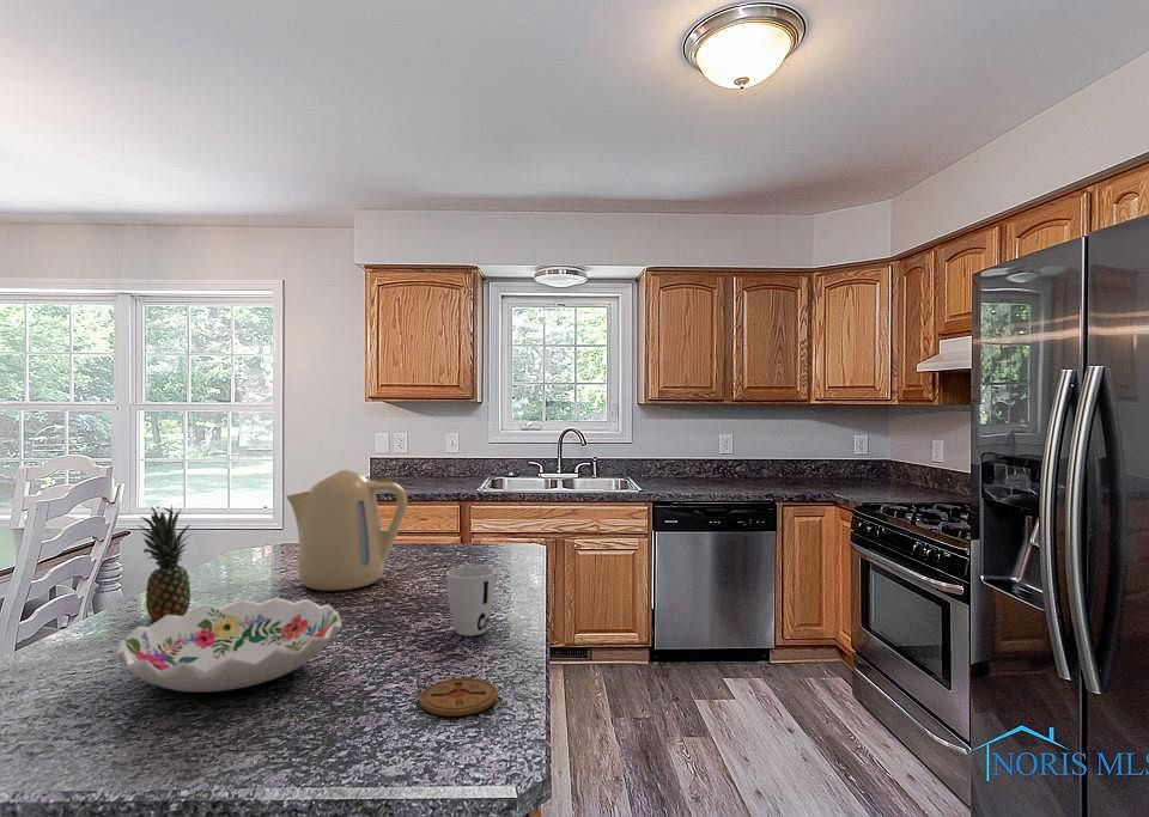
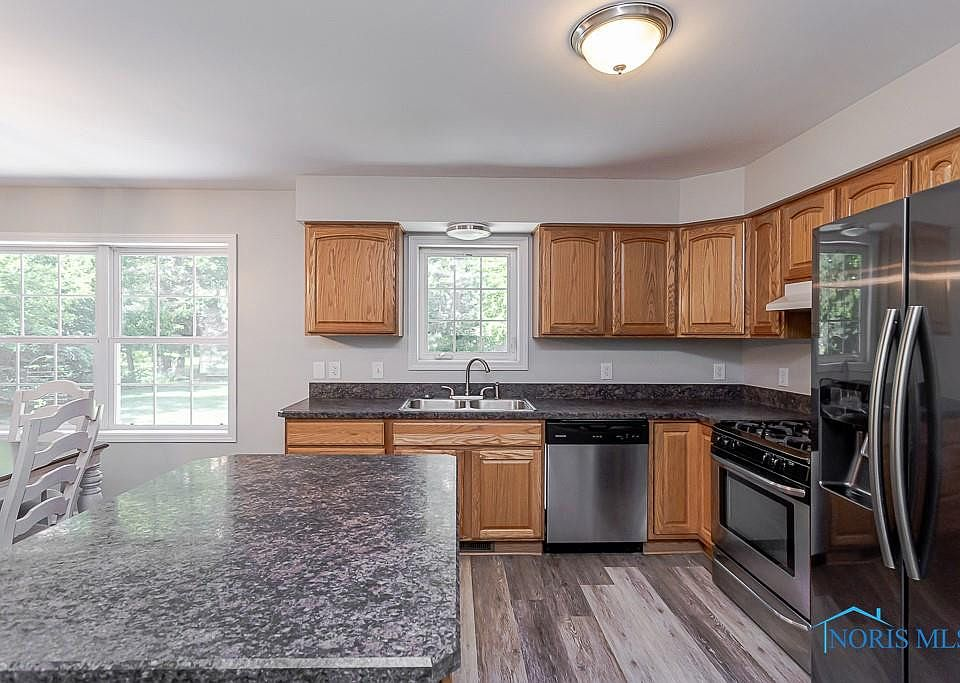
- decorative bowl (236, 648)
- kettle (347, 525)
- cup (470, 600)
- fruit (165, 560)
- coaster (458, 695)
